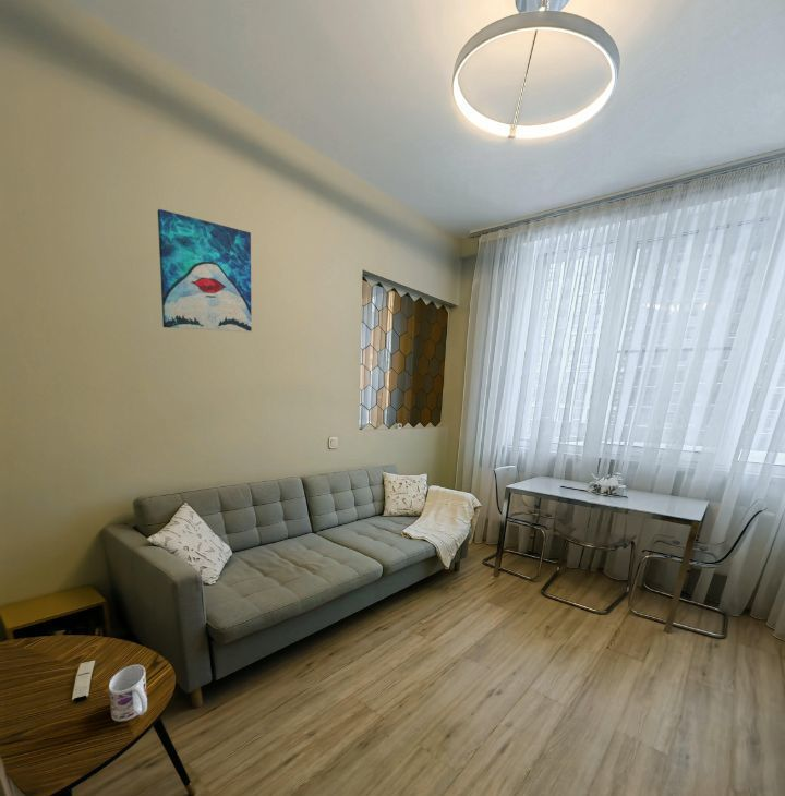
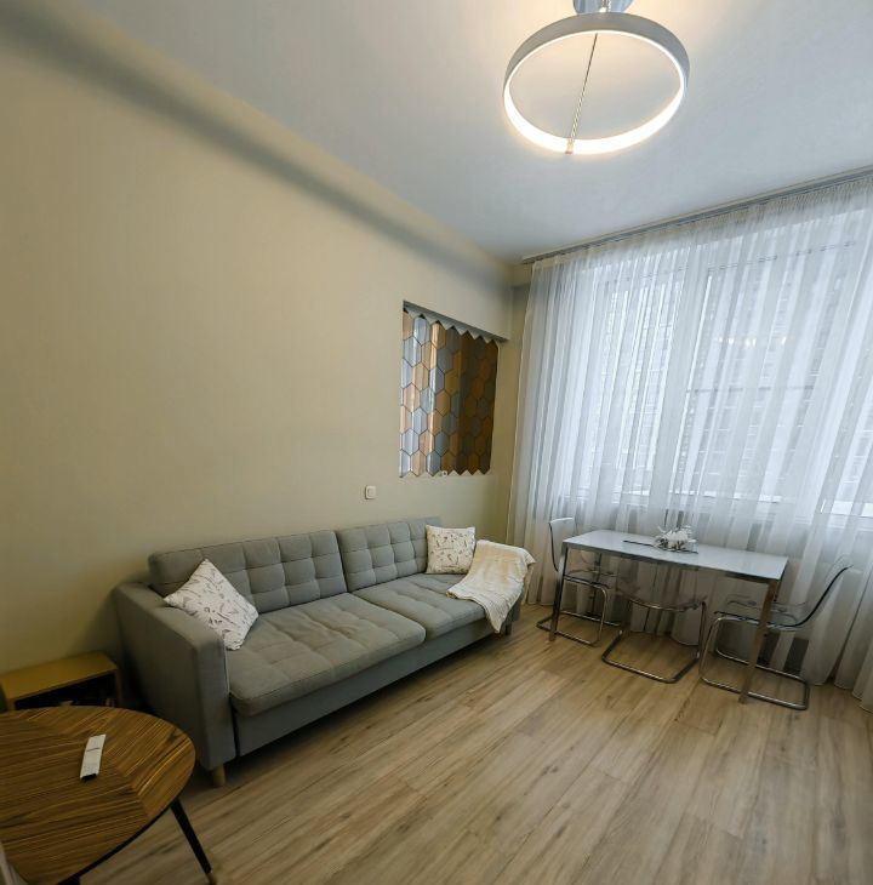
- wall art (208, 277)
- mug (132, 695)
